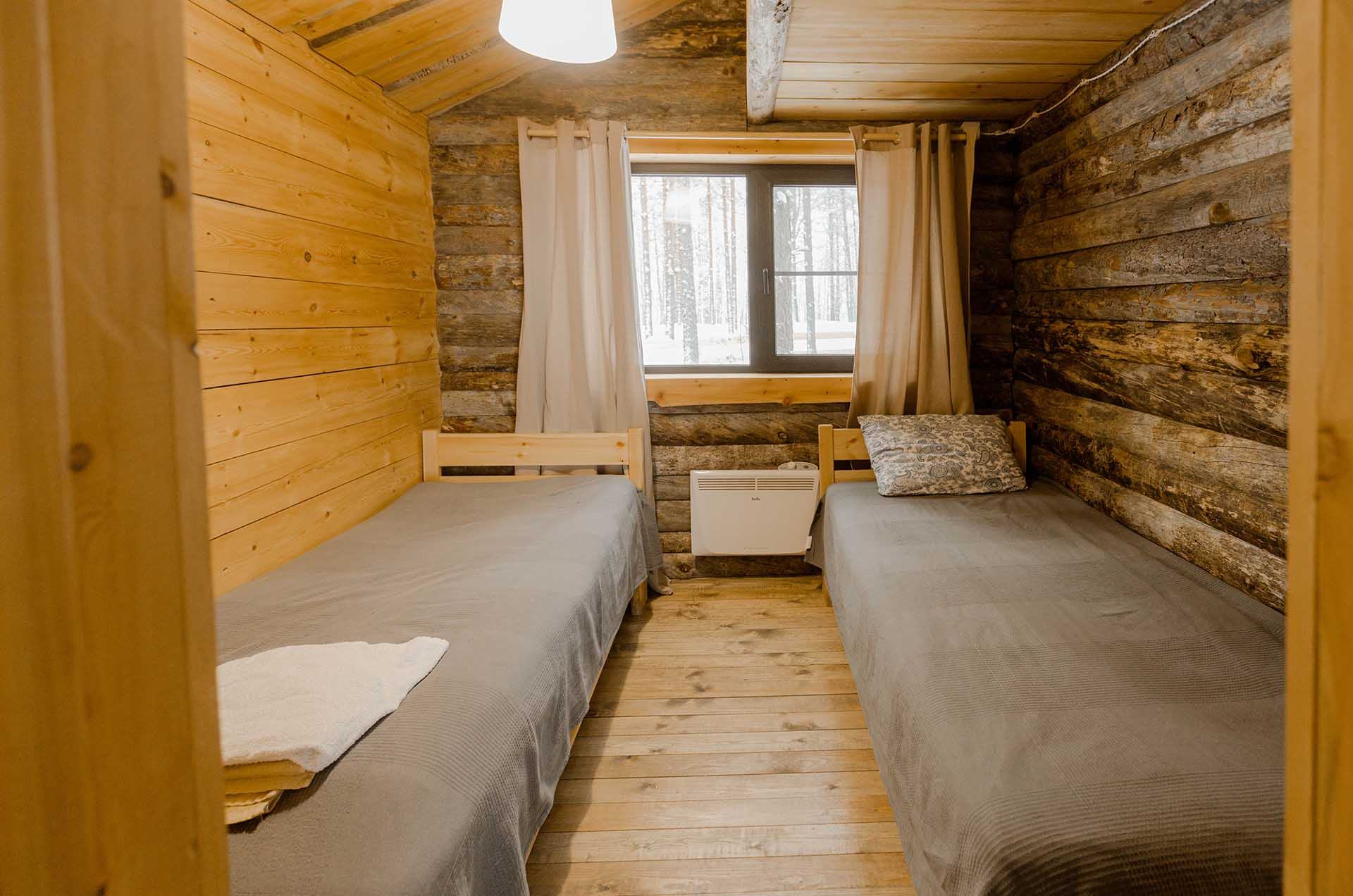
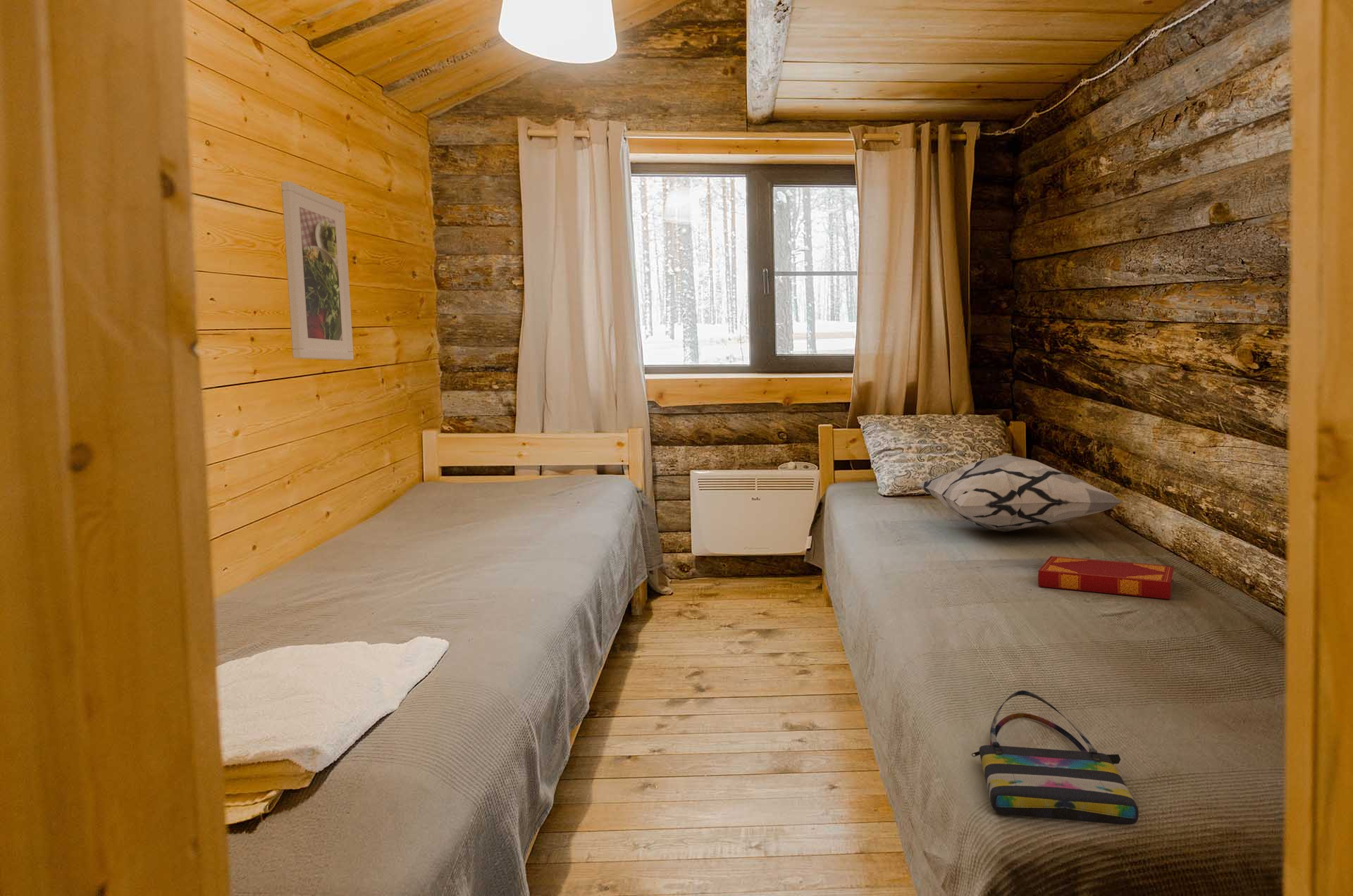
+ hardback book (1106, 576)
+ tote bag (1043, 749)
+ decorative pillow (1011, 492)
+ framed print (320, 277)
